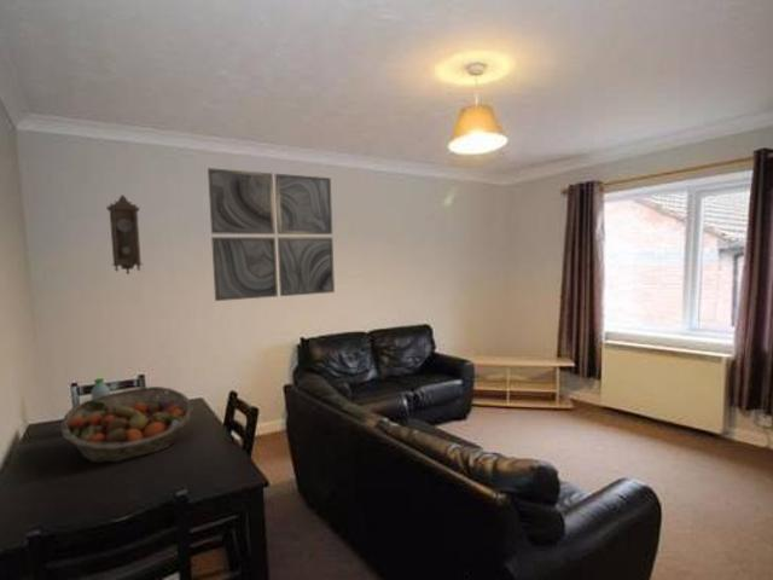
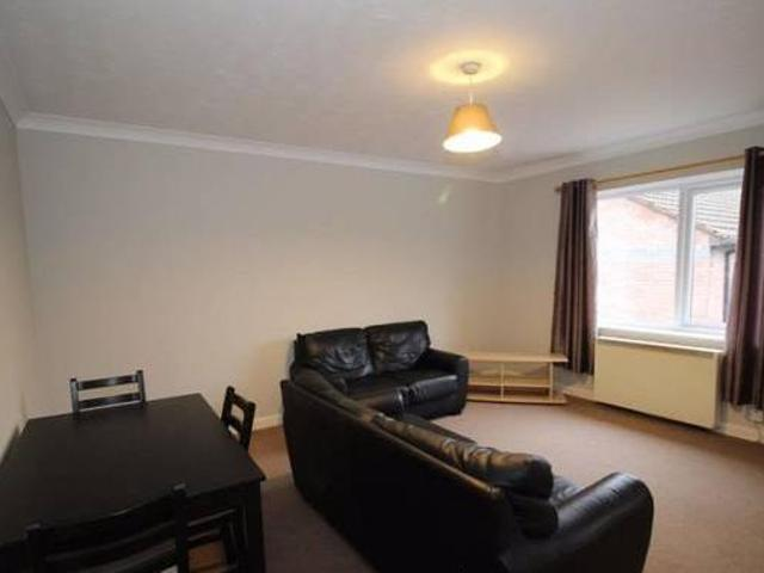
- pendulum clock (124, 234)
- wall art (274, 237)
- fruit basket (132, 422)
- water bottle (101, 395)
